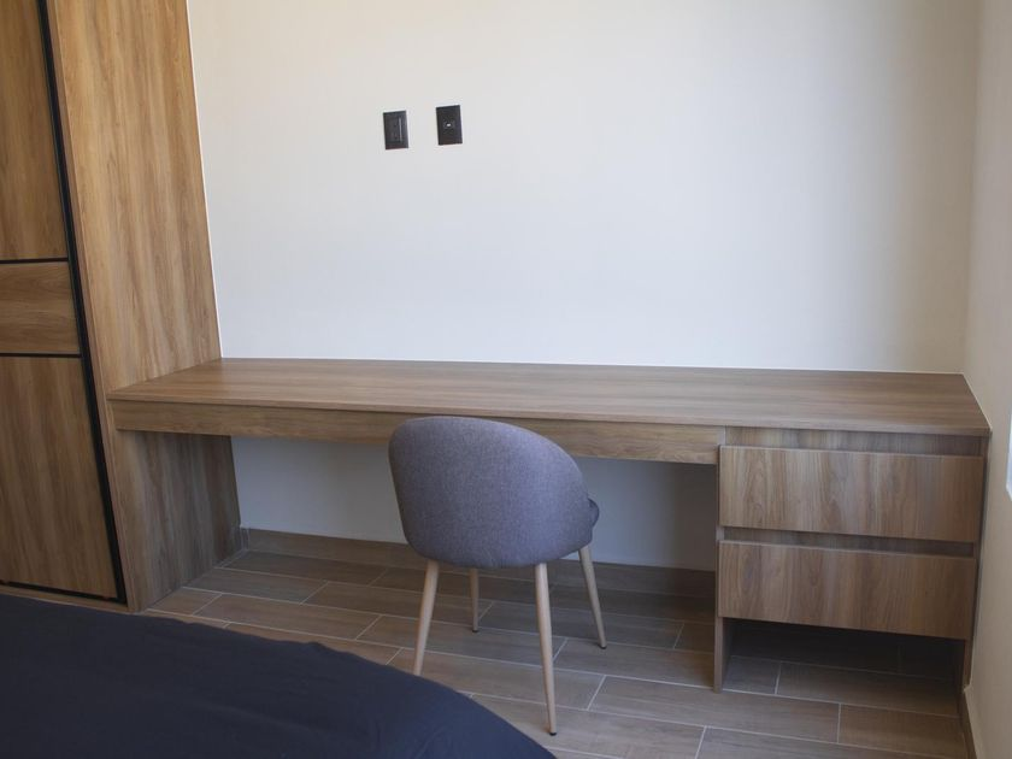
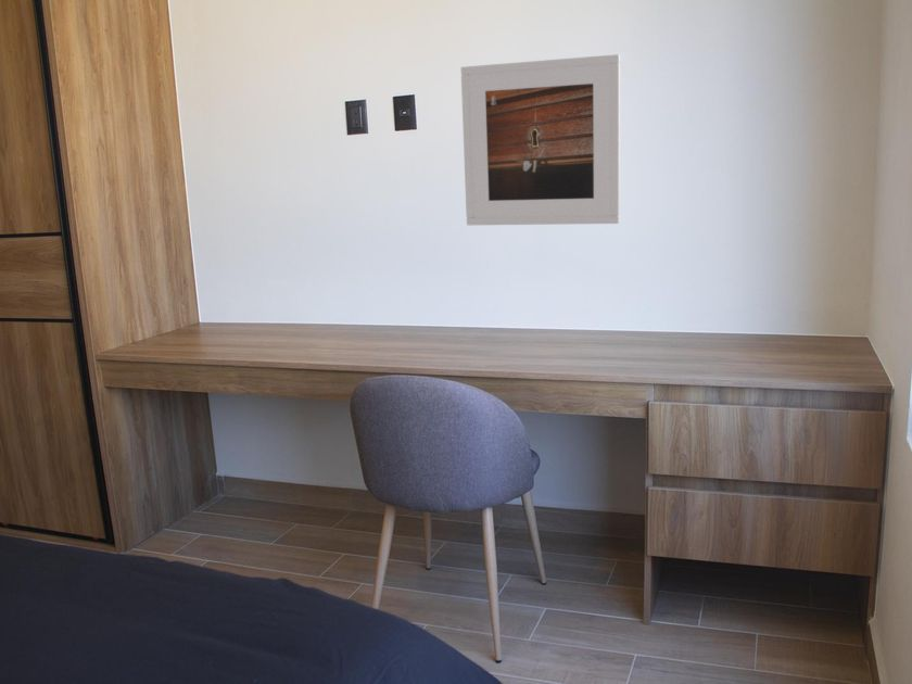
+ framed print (539, 143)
